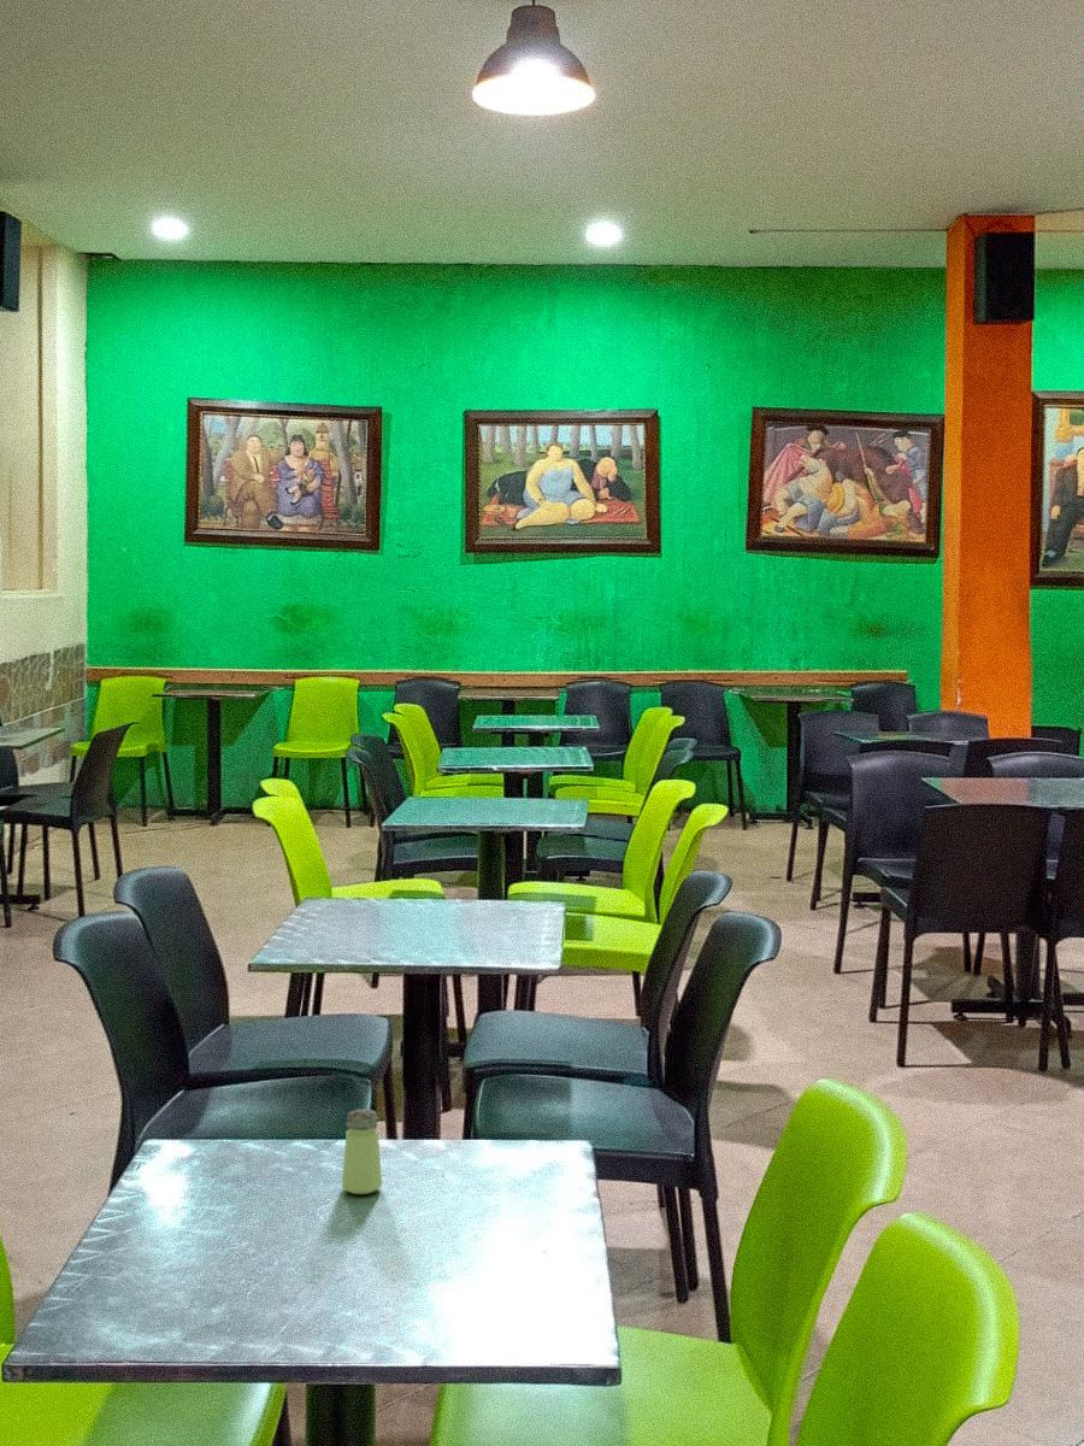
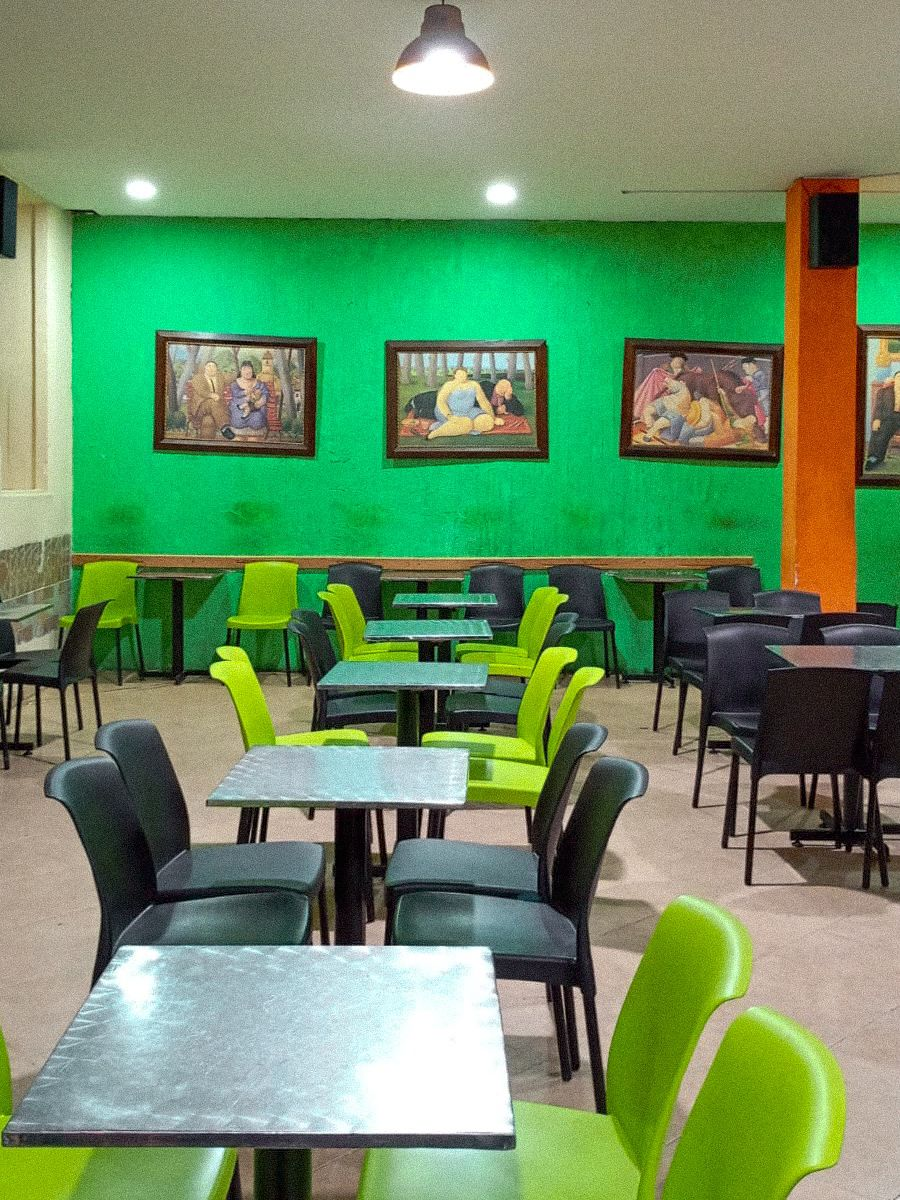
- saltshaker (361, 1150)
